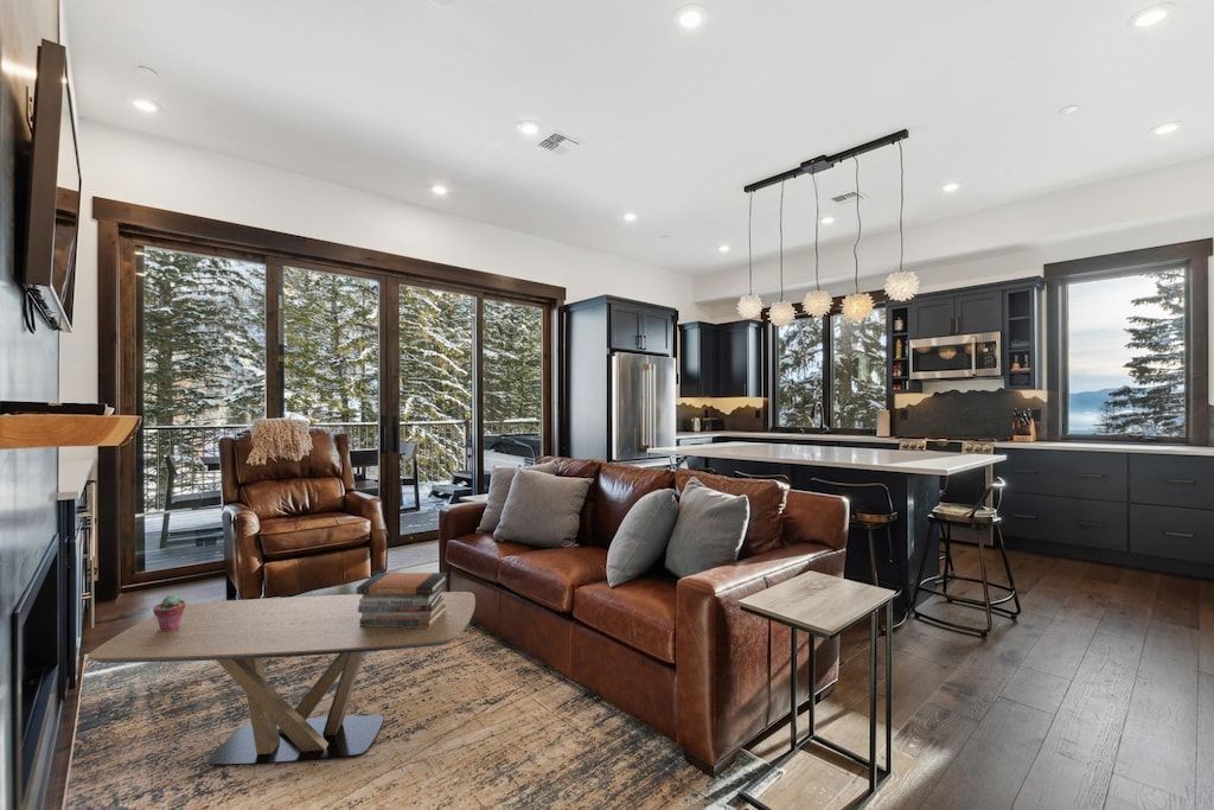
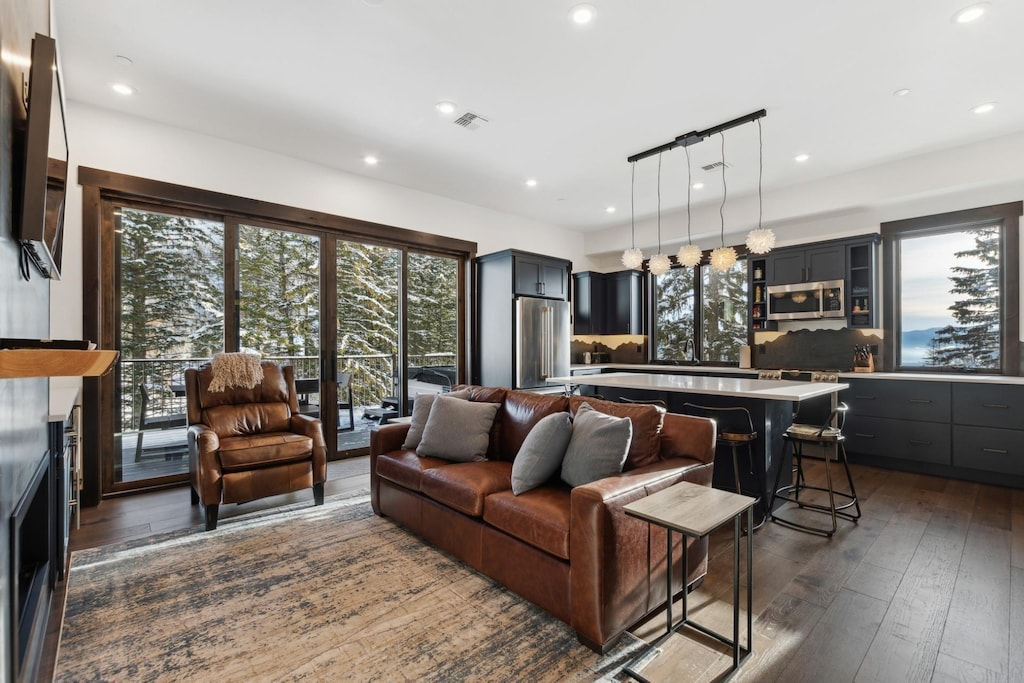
- book stack (403, 598)
- potted succulent (170, 611)
- coffee table (313, 685)
